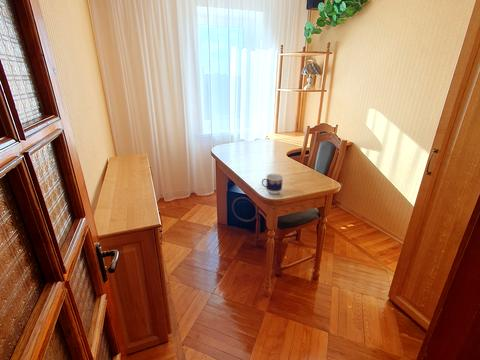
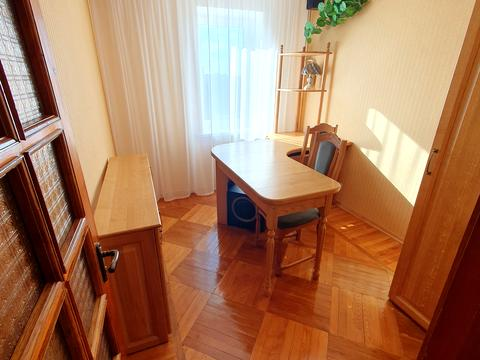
- cup (271, 184)
